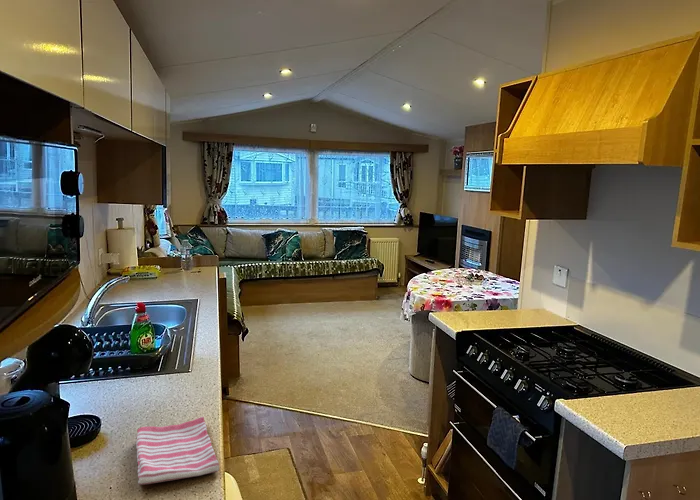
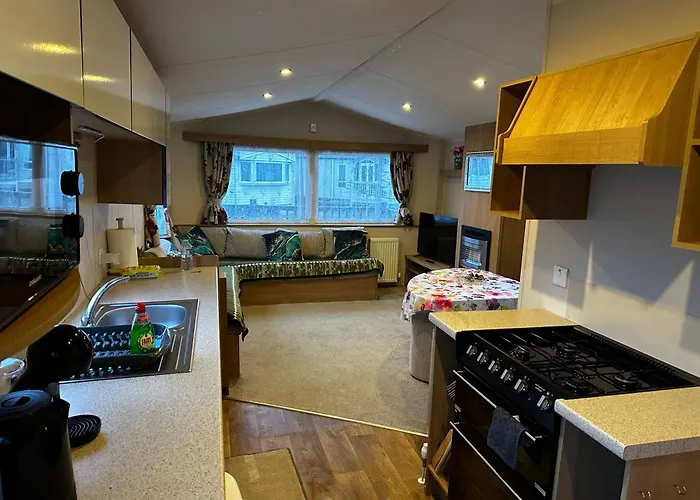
- dish towel (175, 447)
